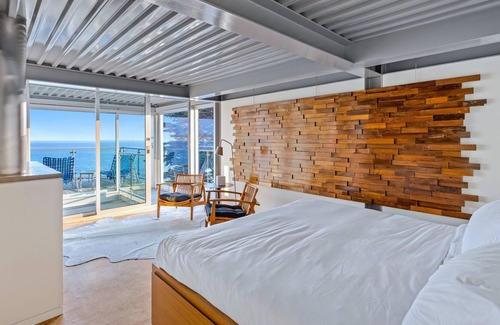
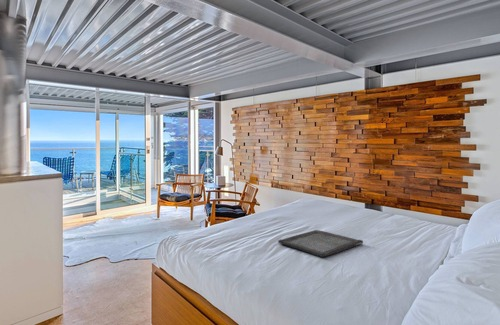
+ serving tray (319, 241)
